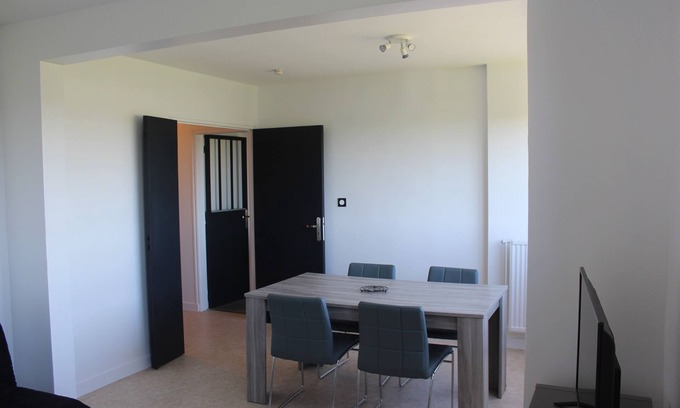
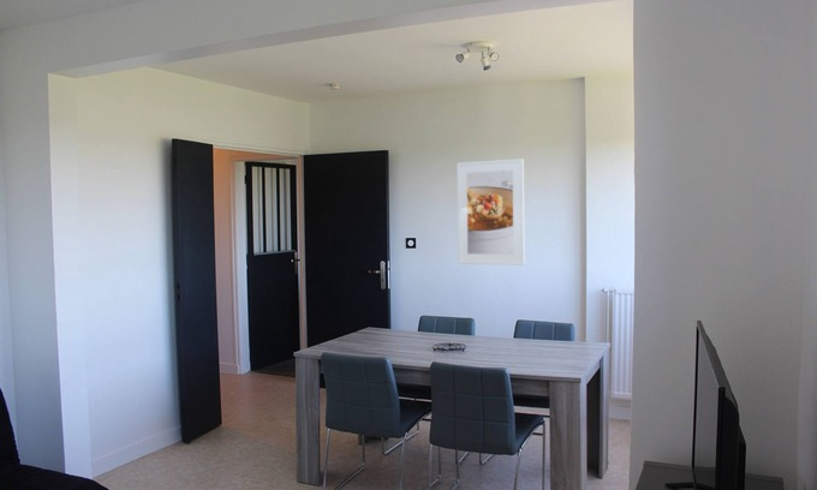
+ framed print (489, 213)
